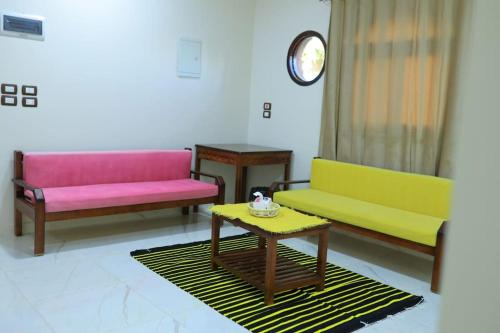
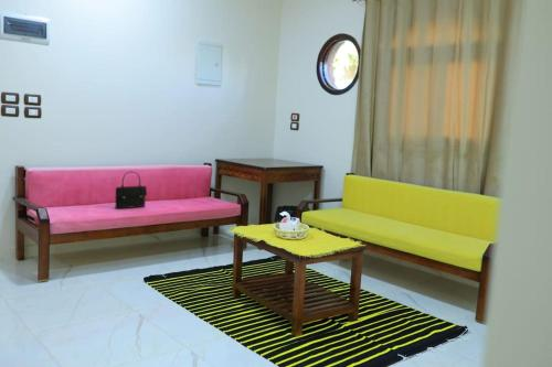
+ handbag (130, 190)
